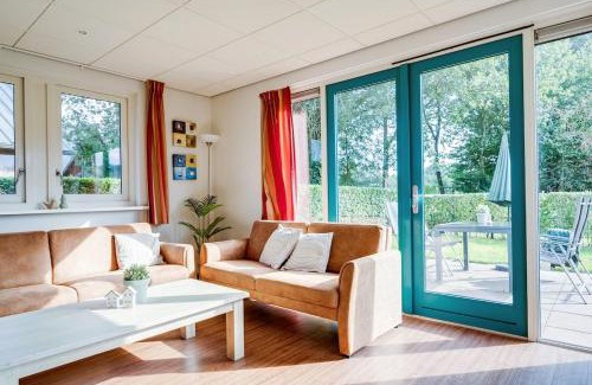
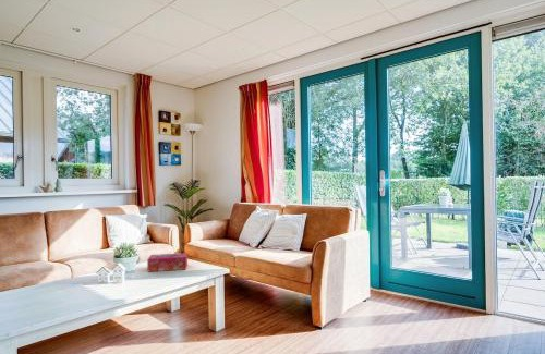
+ tissue box (168, 261)
